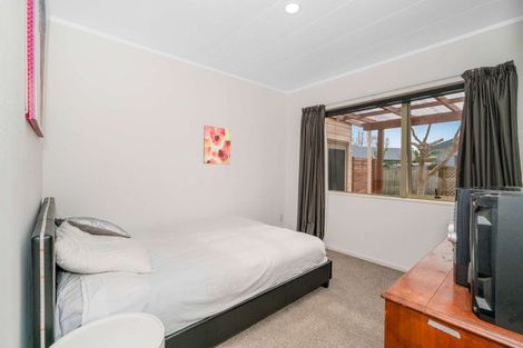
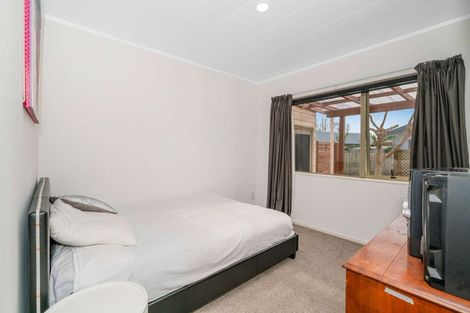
- wall art (217, 146)
